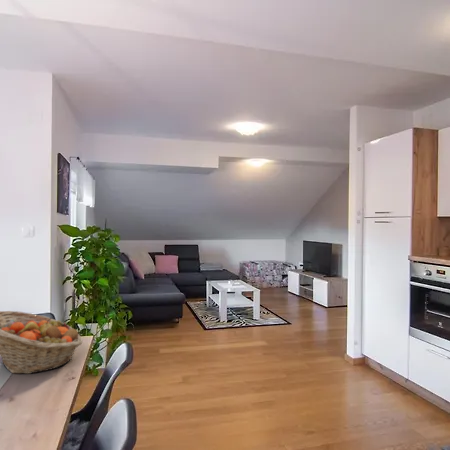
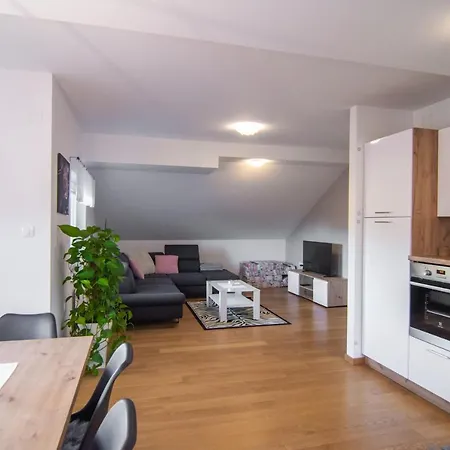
- fruit basket (34, 336)
